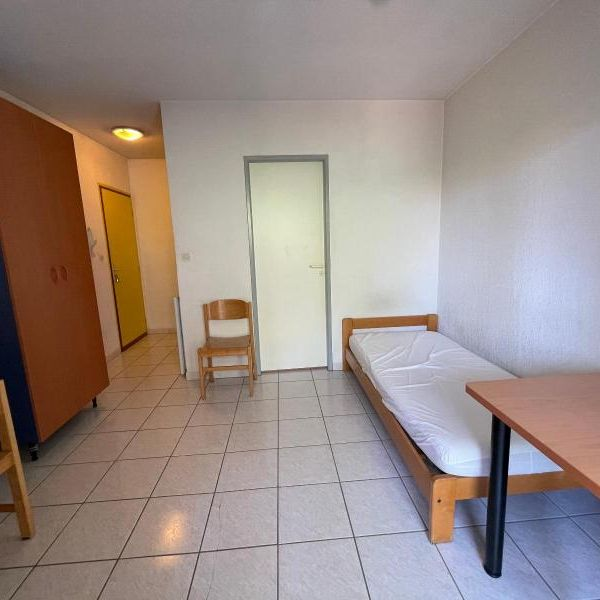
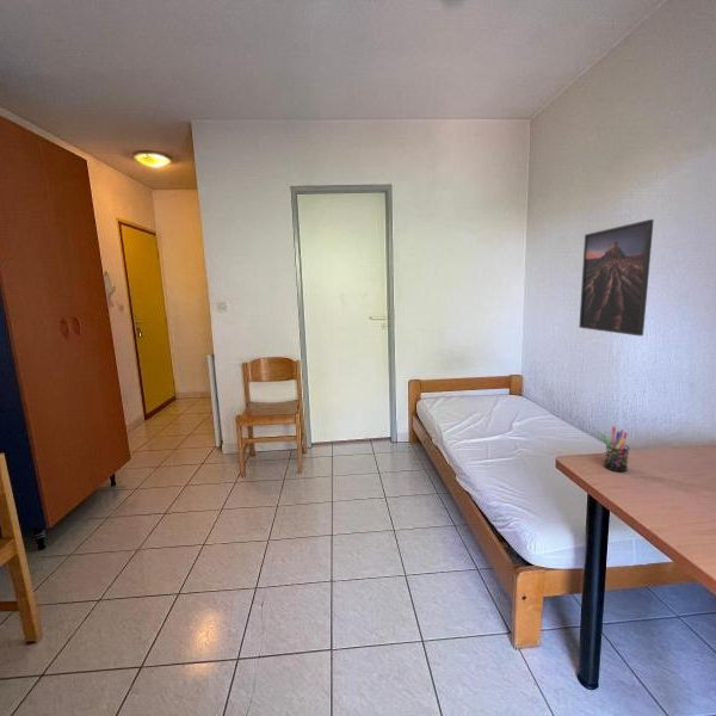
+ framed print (611, 280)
+ pen holder (613, 448)
